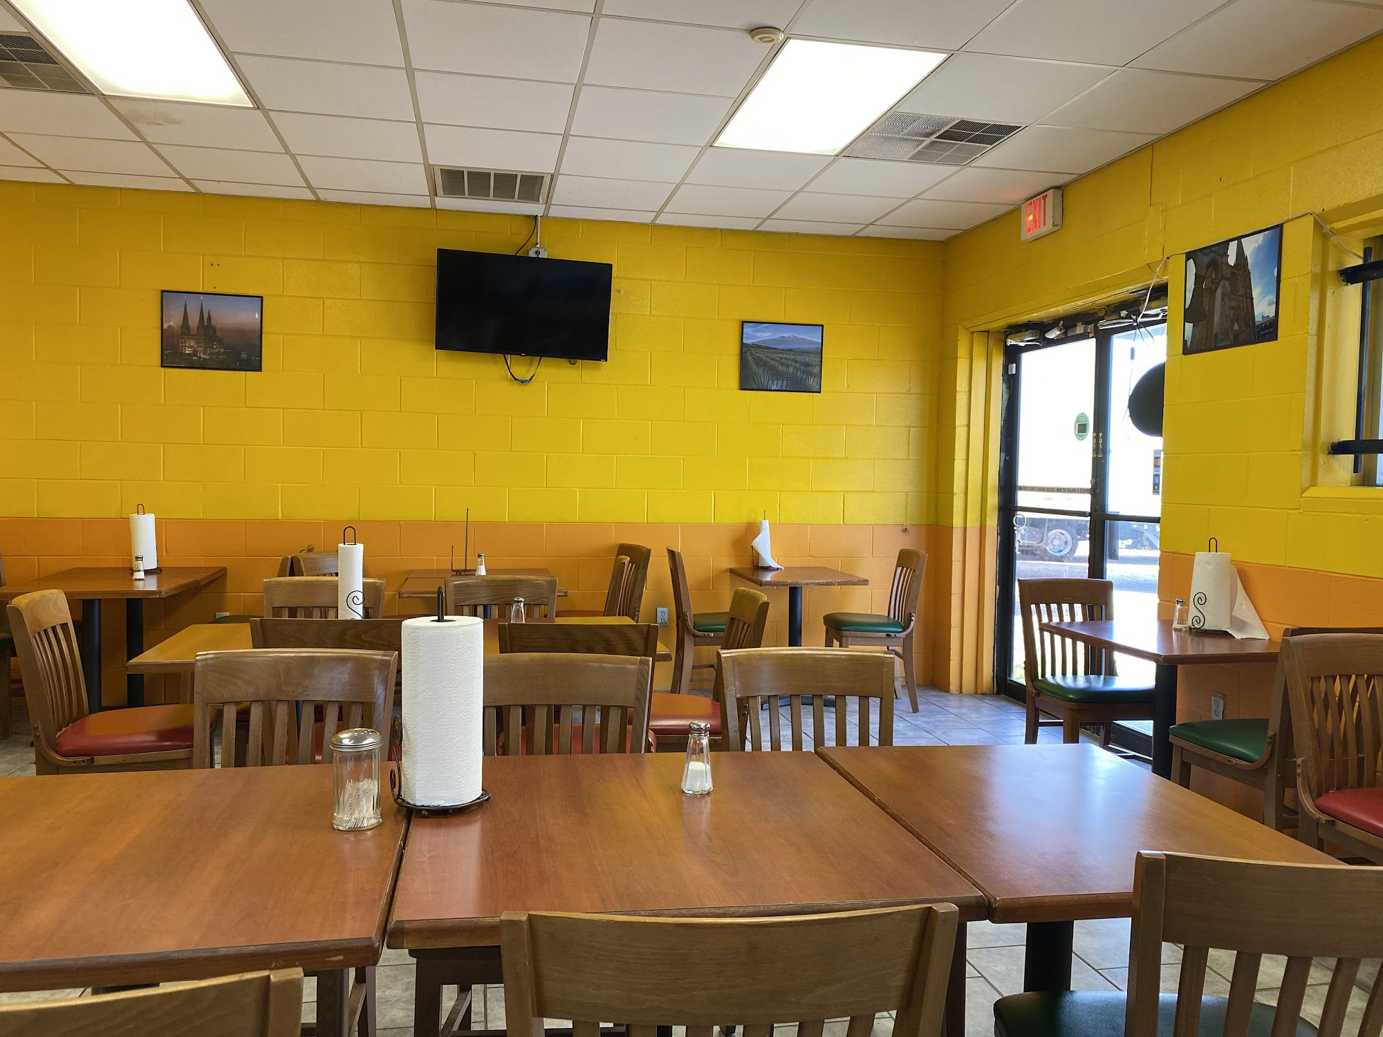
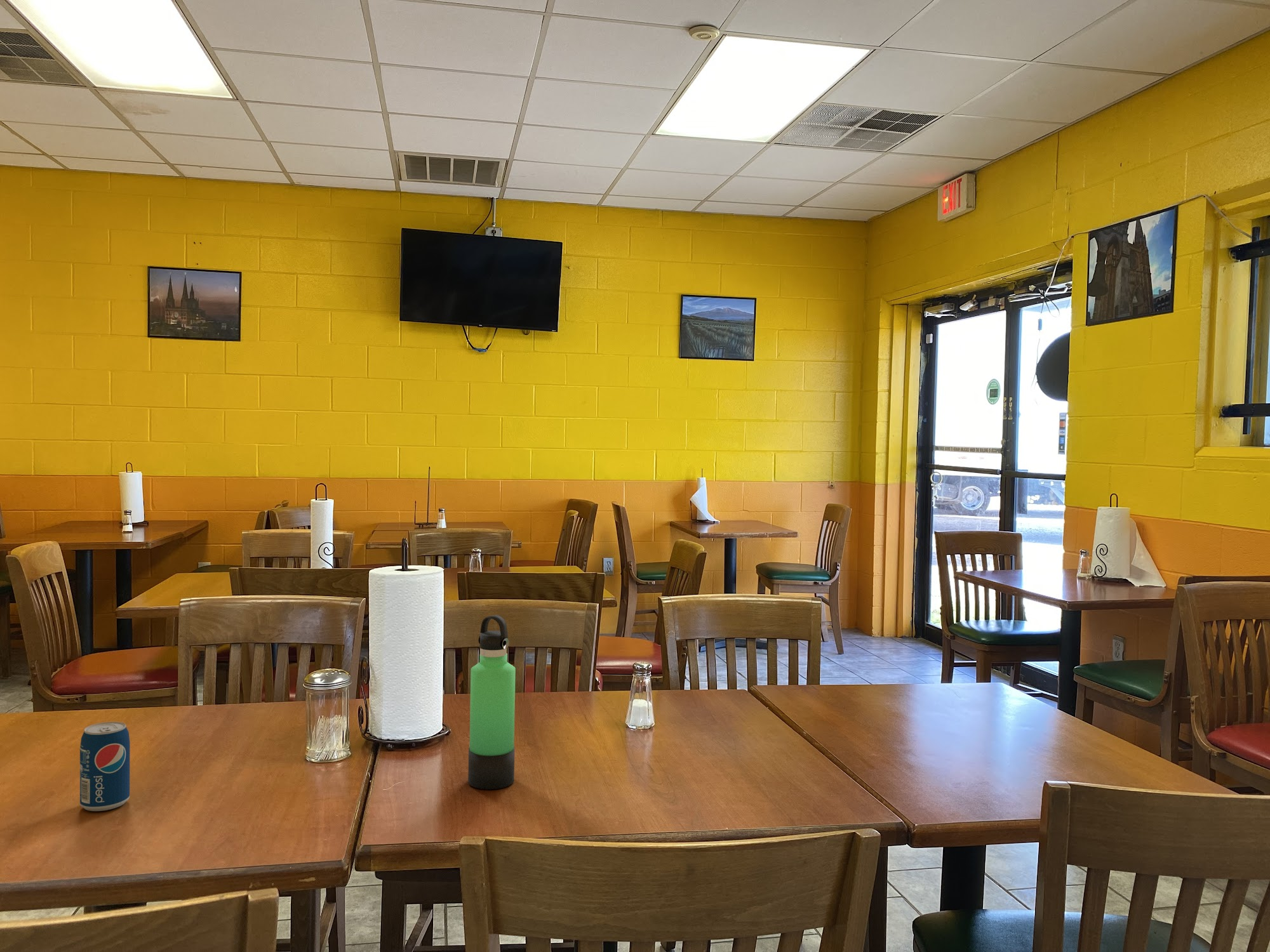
+ beverage can (105, 765)
+ thermos bottle (492, 698)
